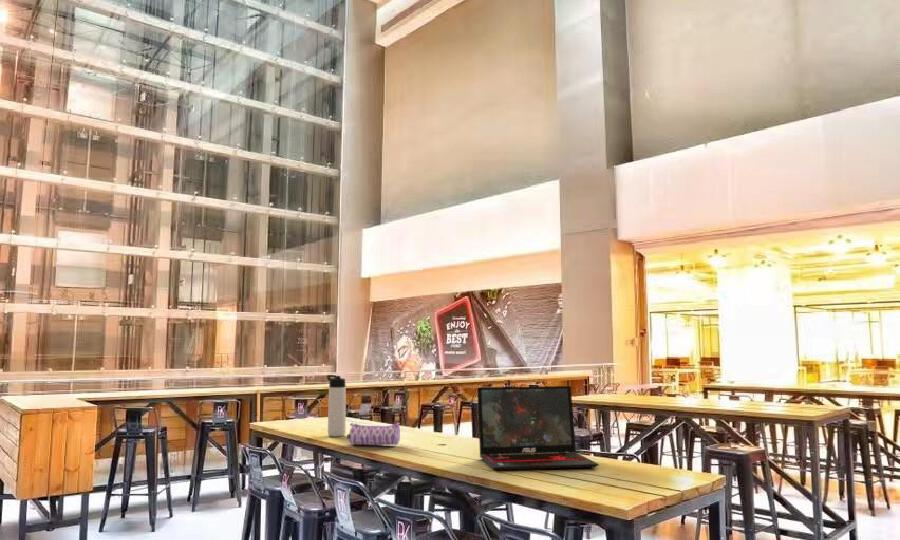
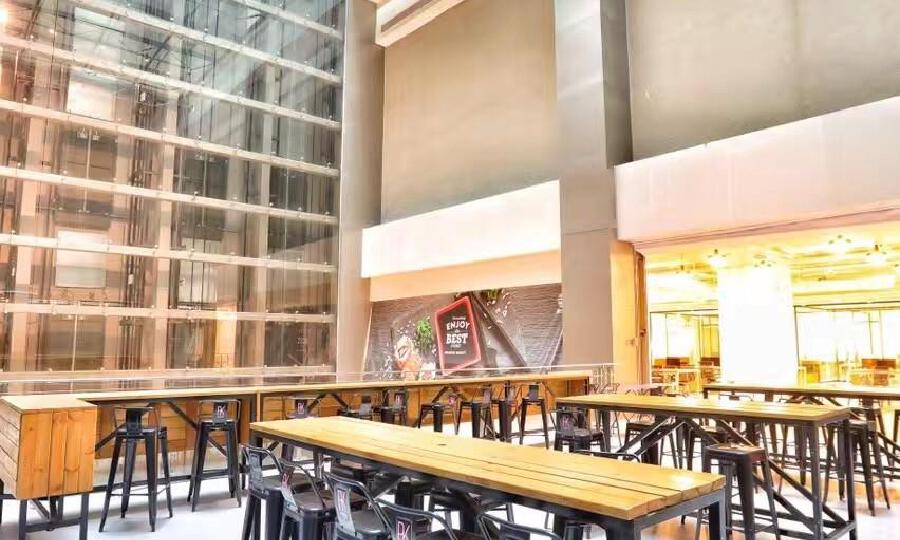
- laptop (534, 425)
- pencil case (374, 433)
- thermos bottle (335, 405)
